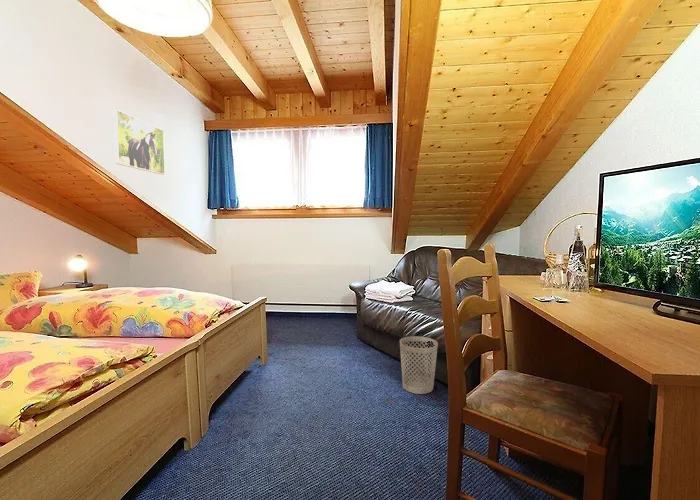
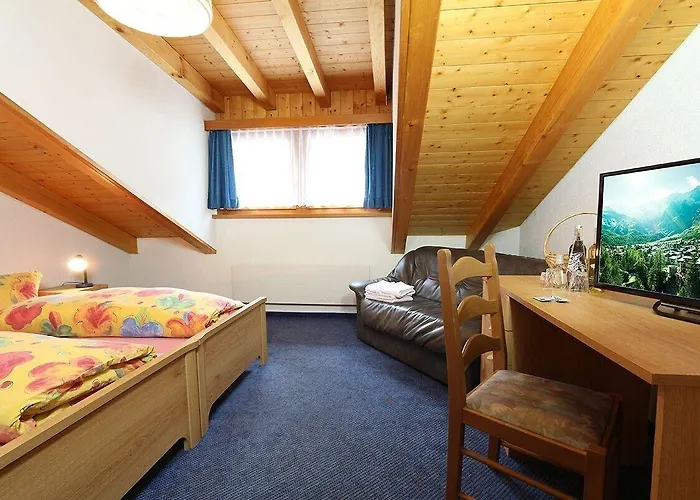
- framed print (141, 145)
- wastebasket (418, 364)
